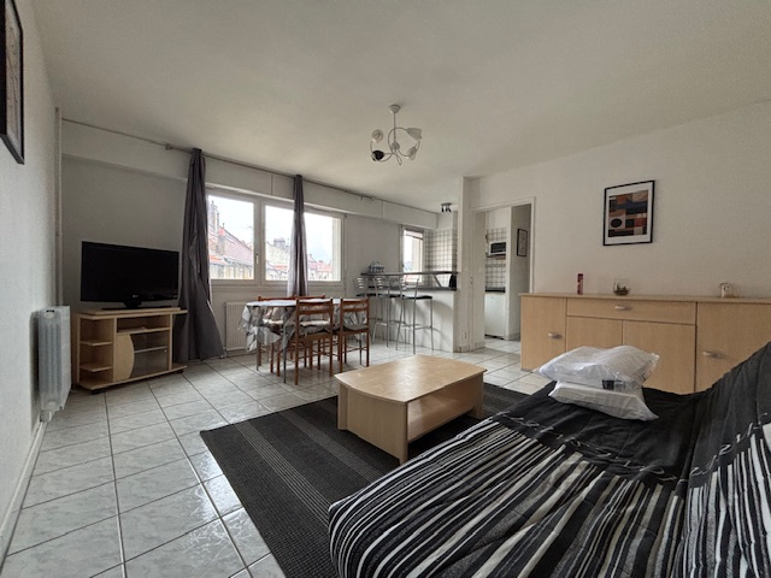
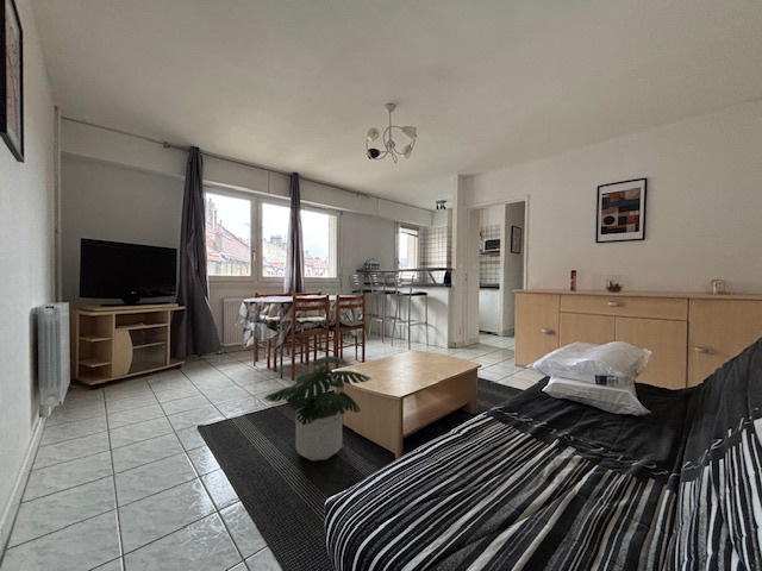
+ potted plant (319, 408)
